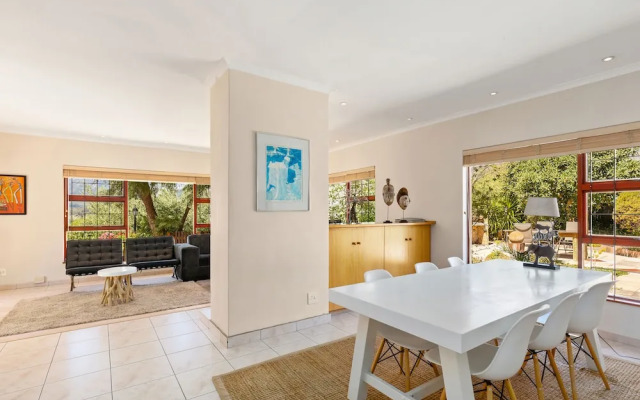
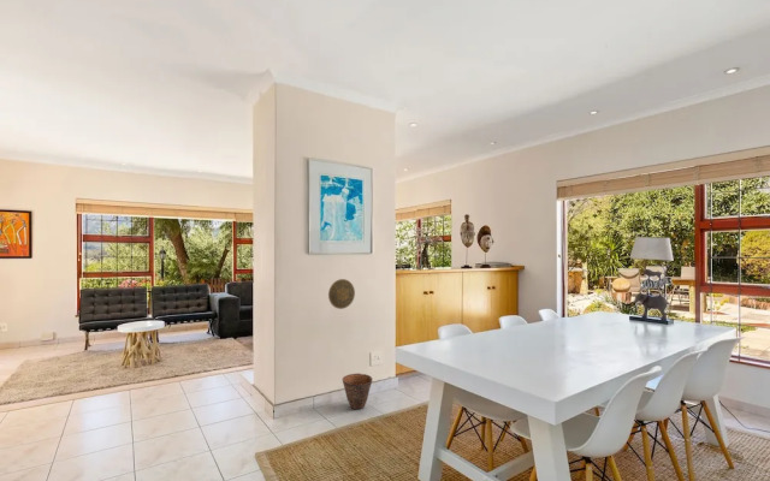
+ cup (357, 392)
+ decorative plate (342, 293)
